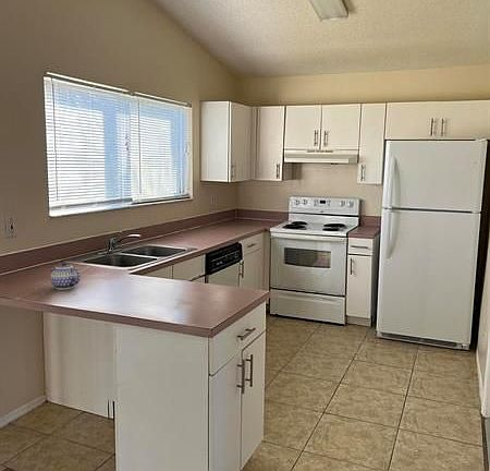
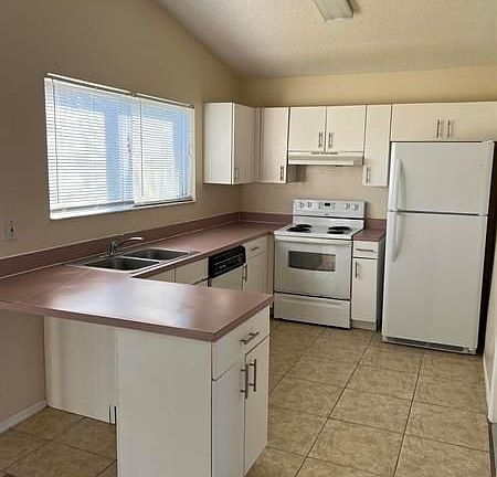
- teapot (64, 275)
